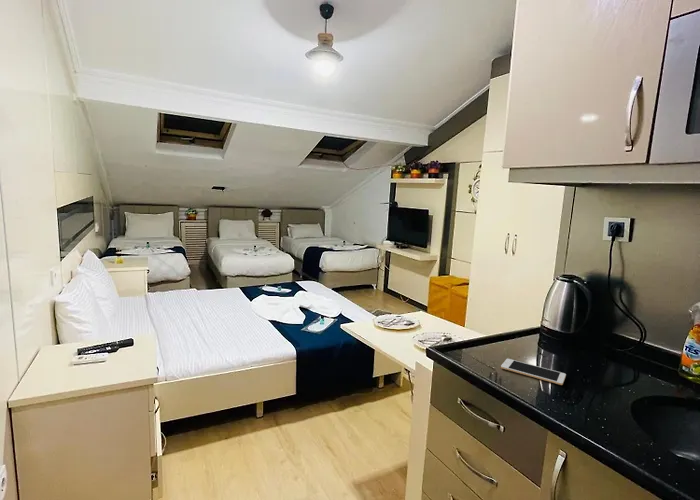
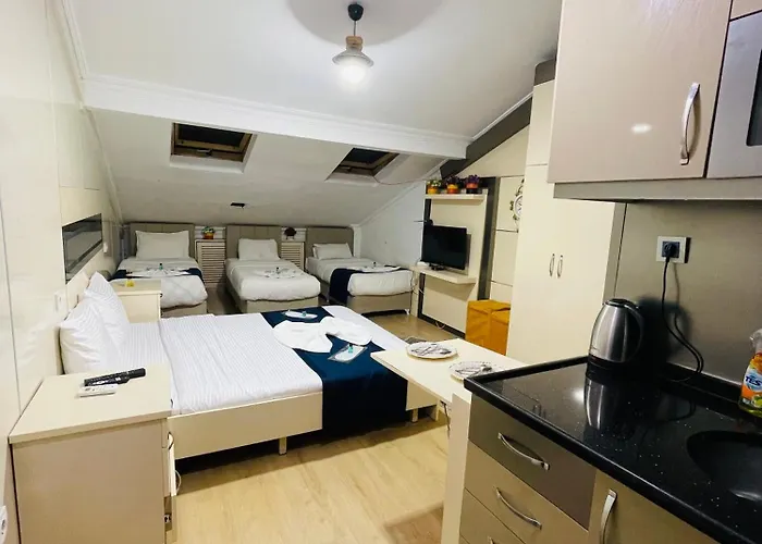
- cell phone (532, 370)
